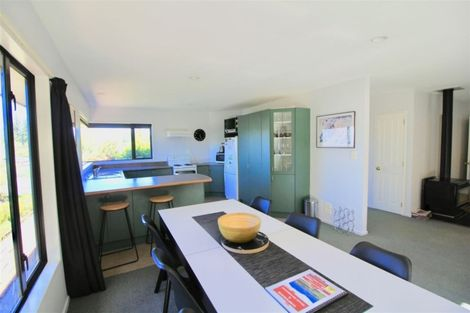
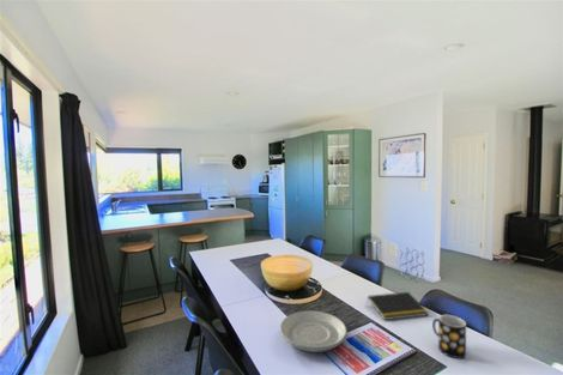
+ mug (447, 333)
+ notepad (396, 304)
+ plate (313, 332)
